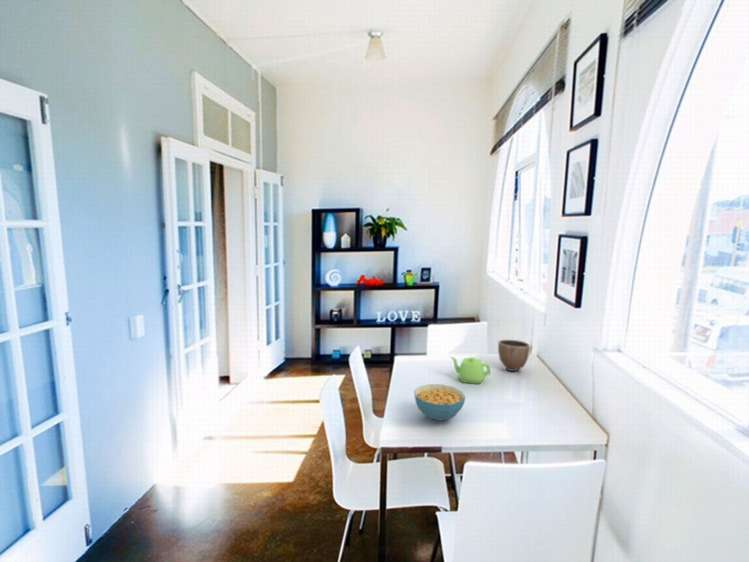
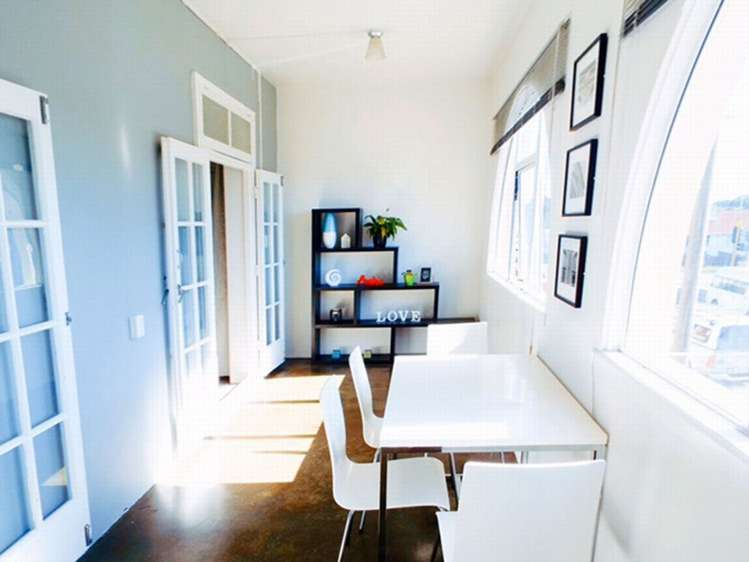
- cereal bowl (438, 405)
- decorative bowl (513, 356)
- teapot (469, 368)
